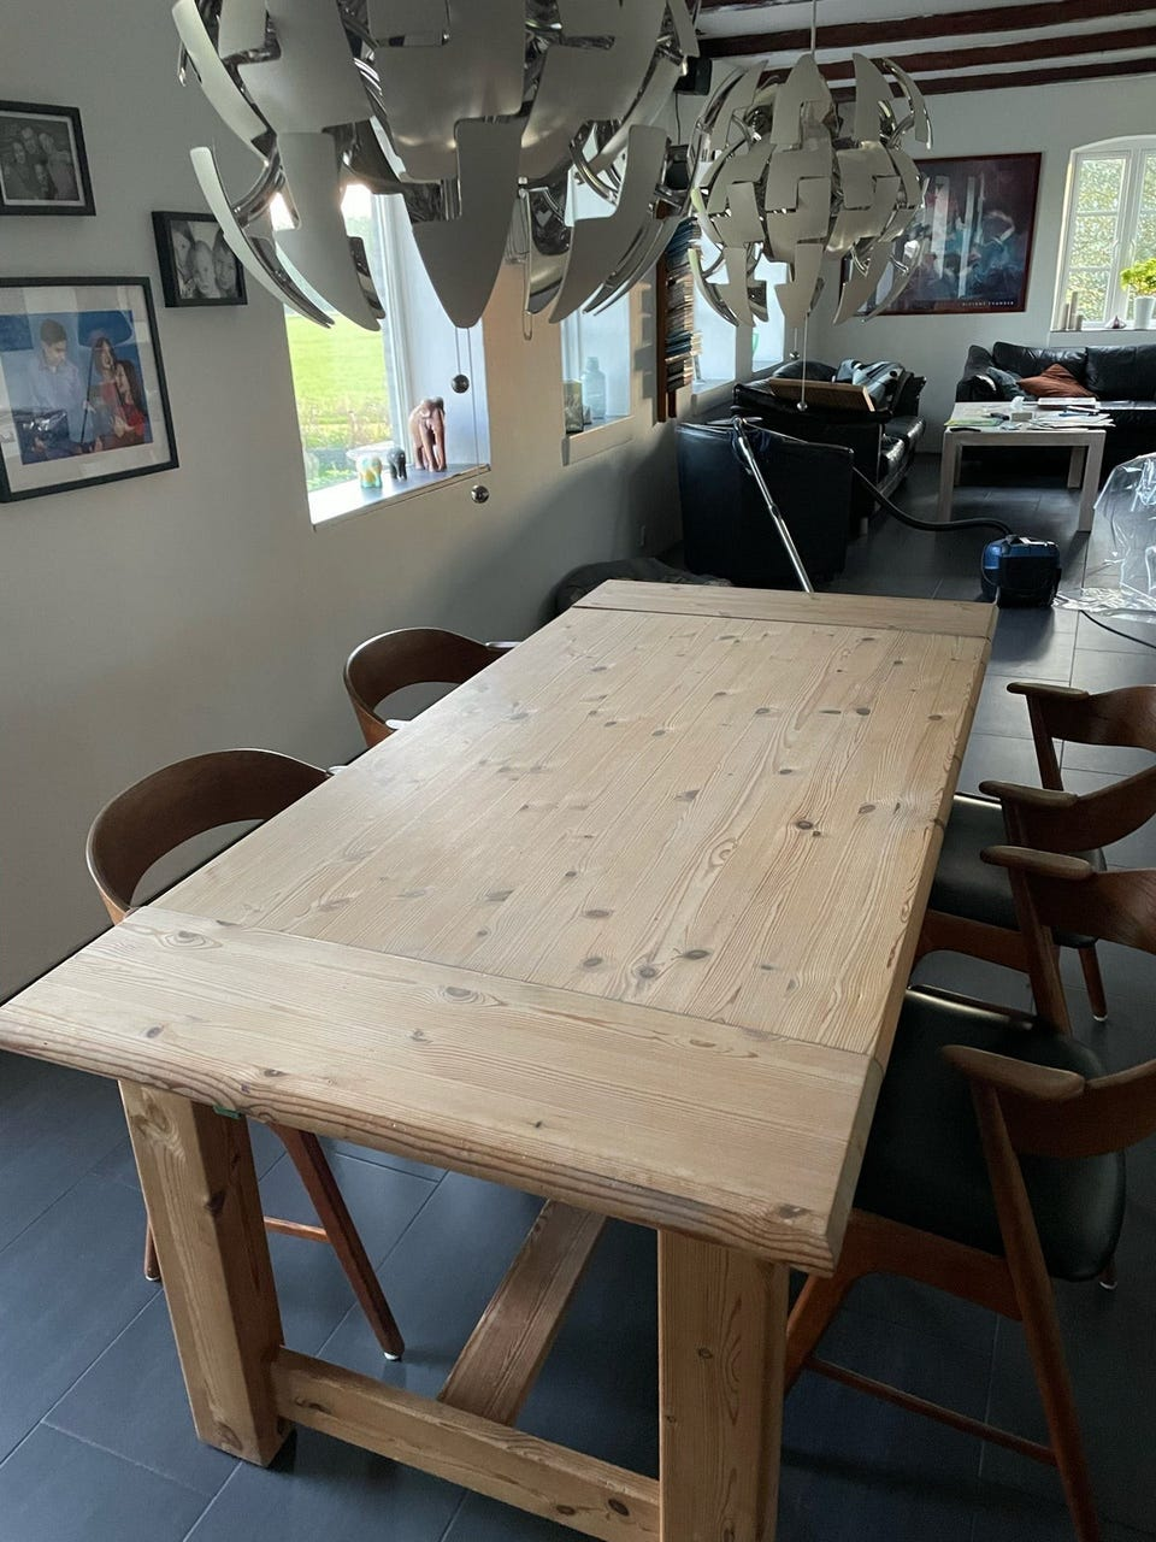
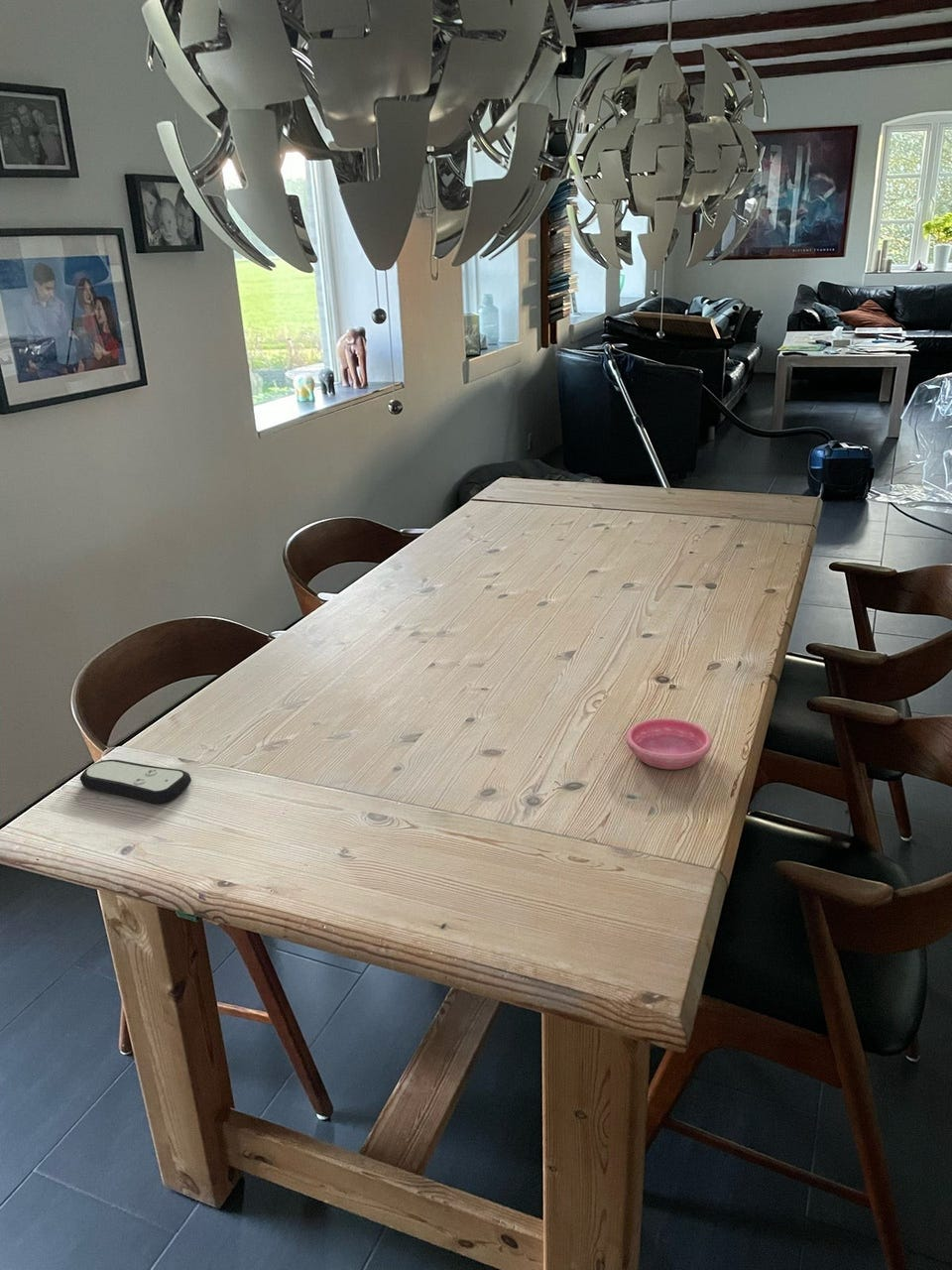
+ remote control (133, 779)
+ saucer (668, 745)
